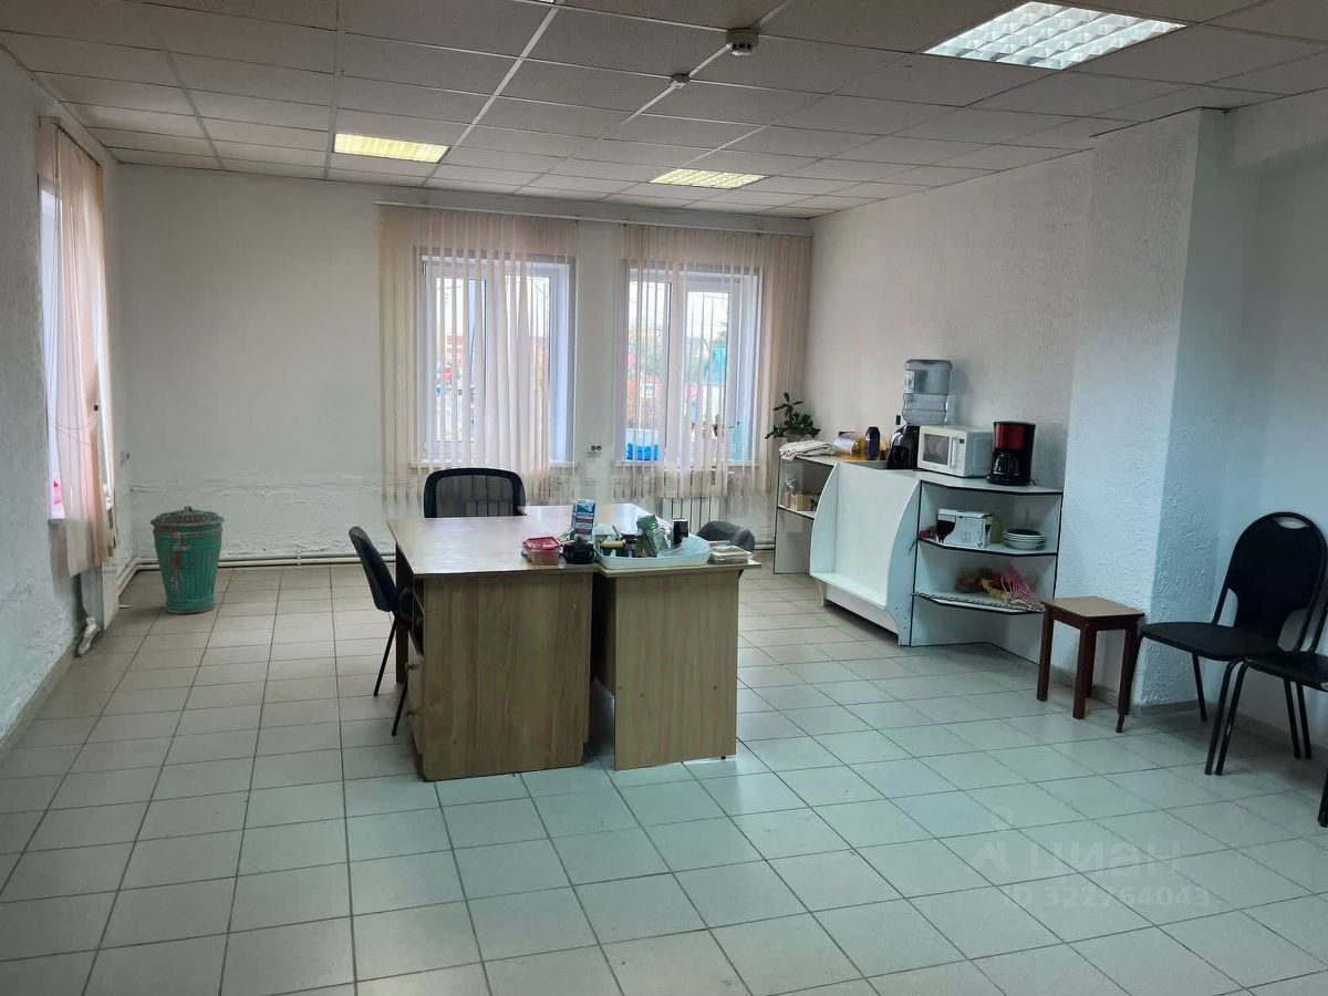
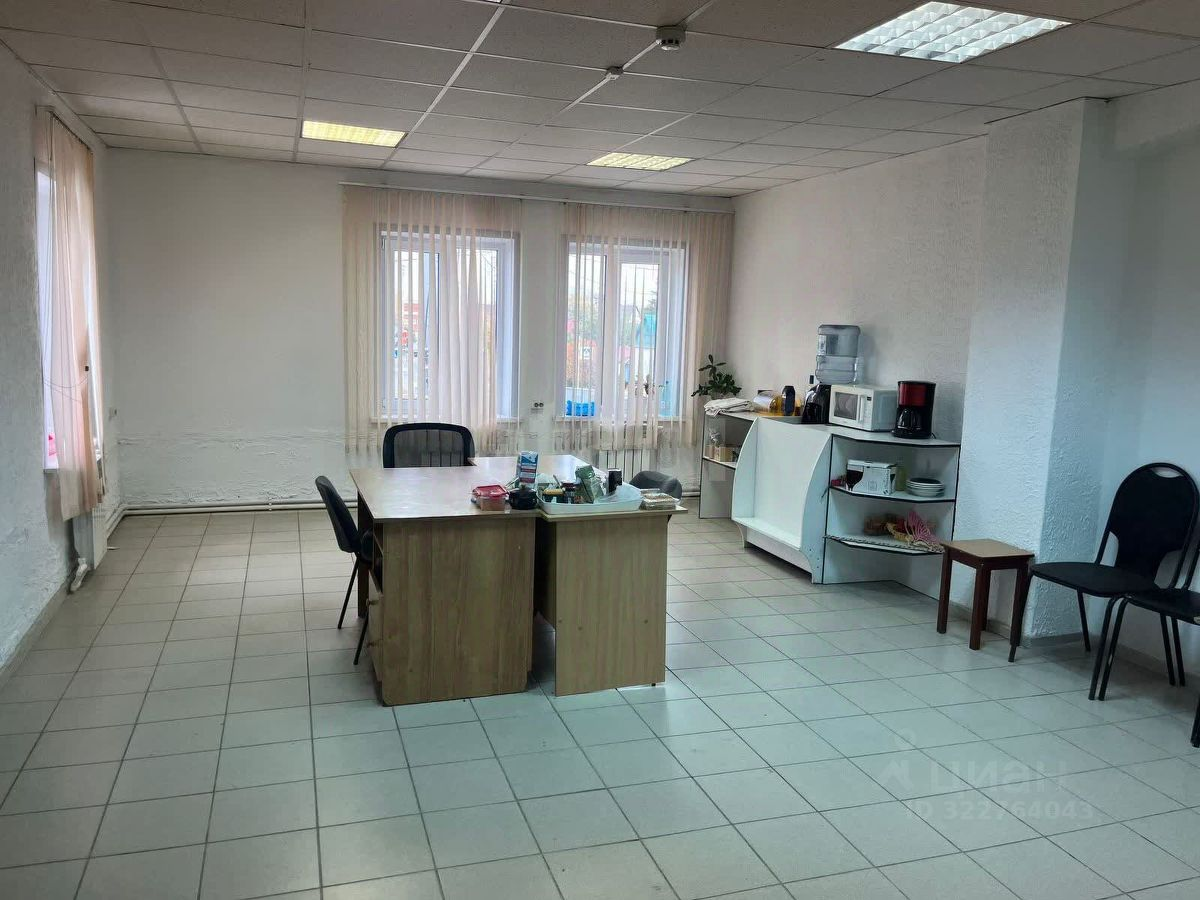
- trash can (188, 557)
